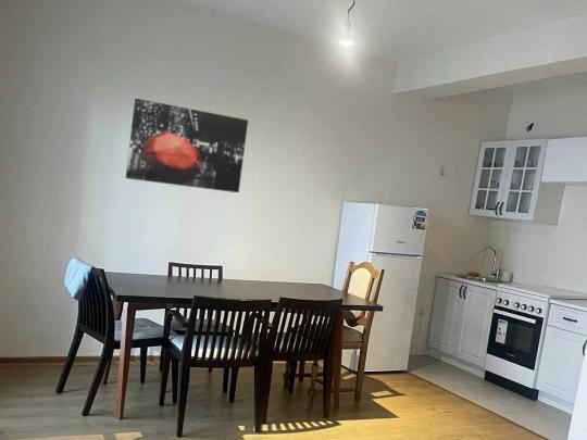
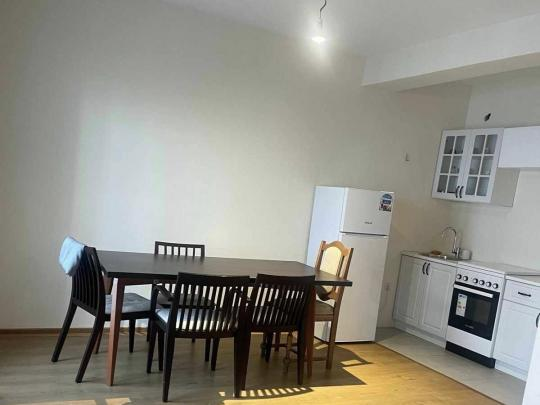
- wall art (189, 148)
